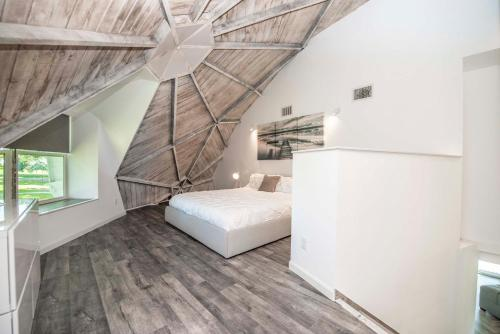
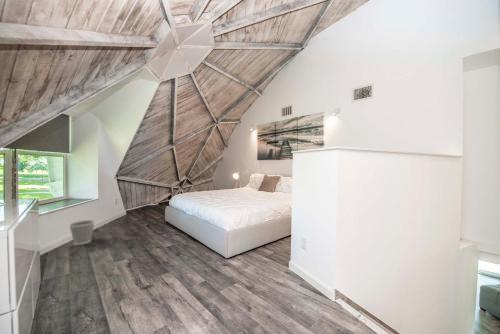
+ wastebasket (82, 232)
